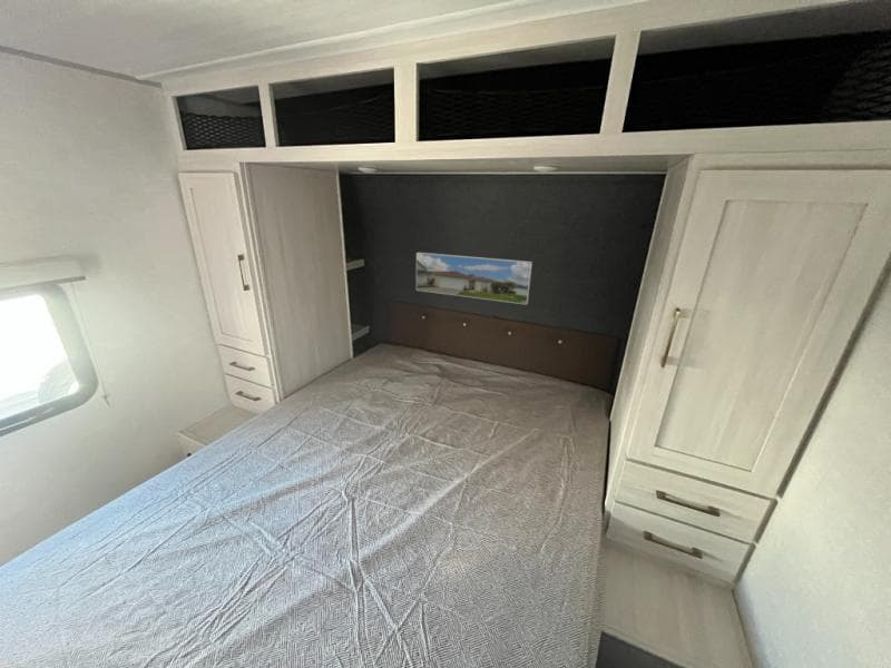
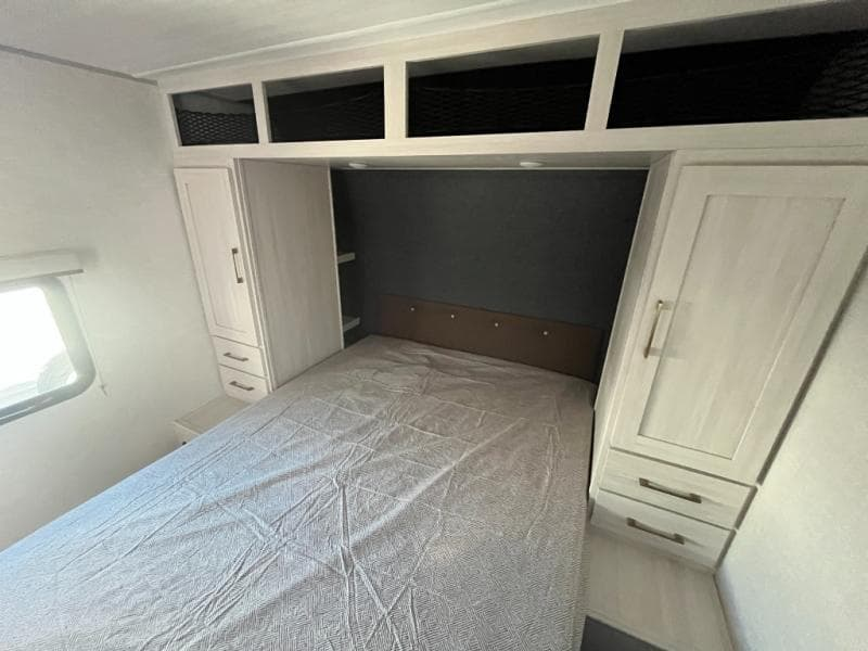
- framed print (469, 276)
